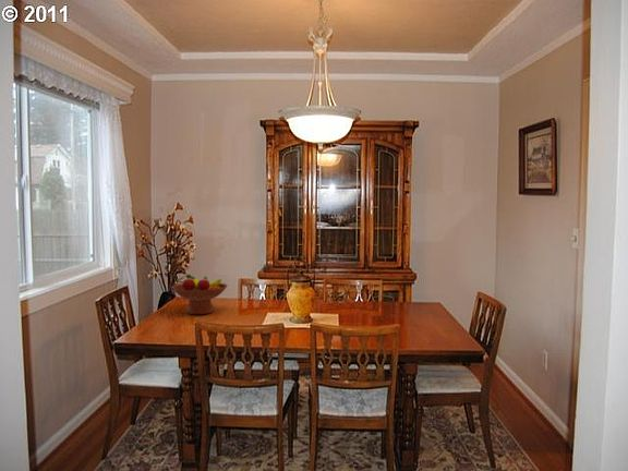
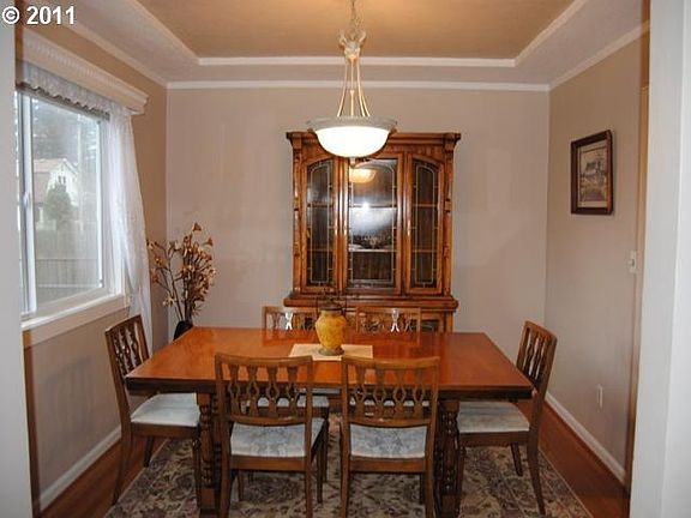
- fruit bowl (200, 293)
